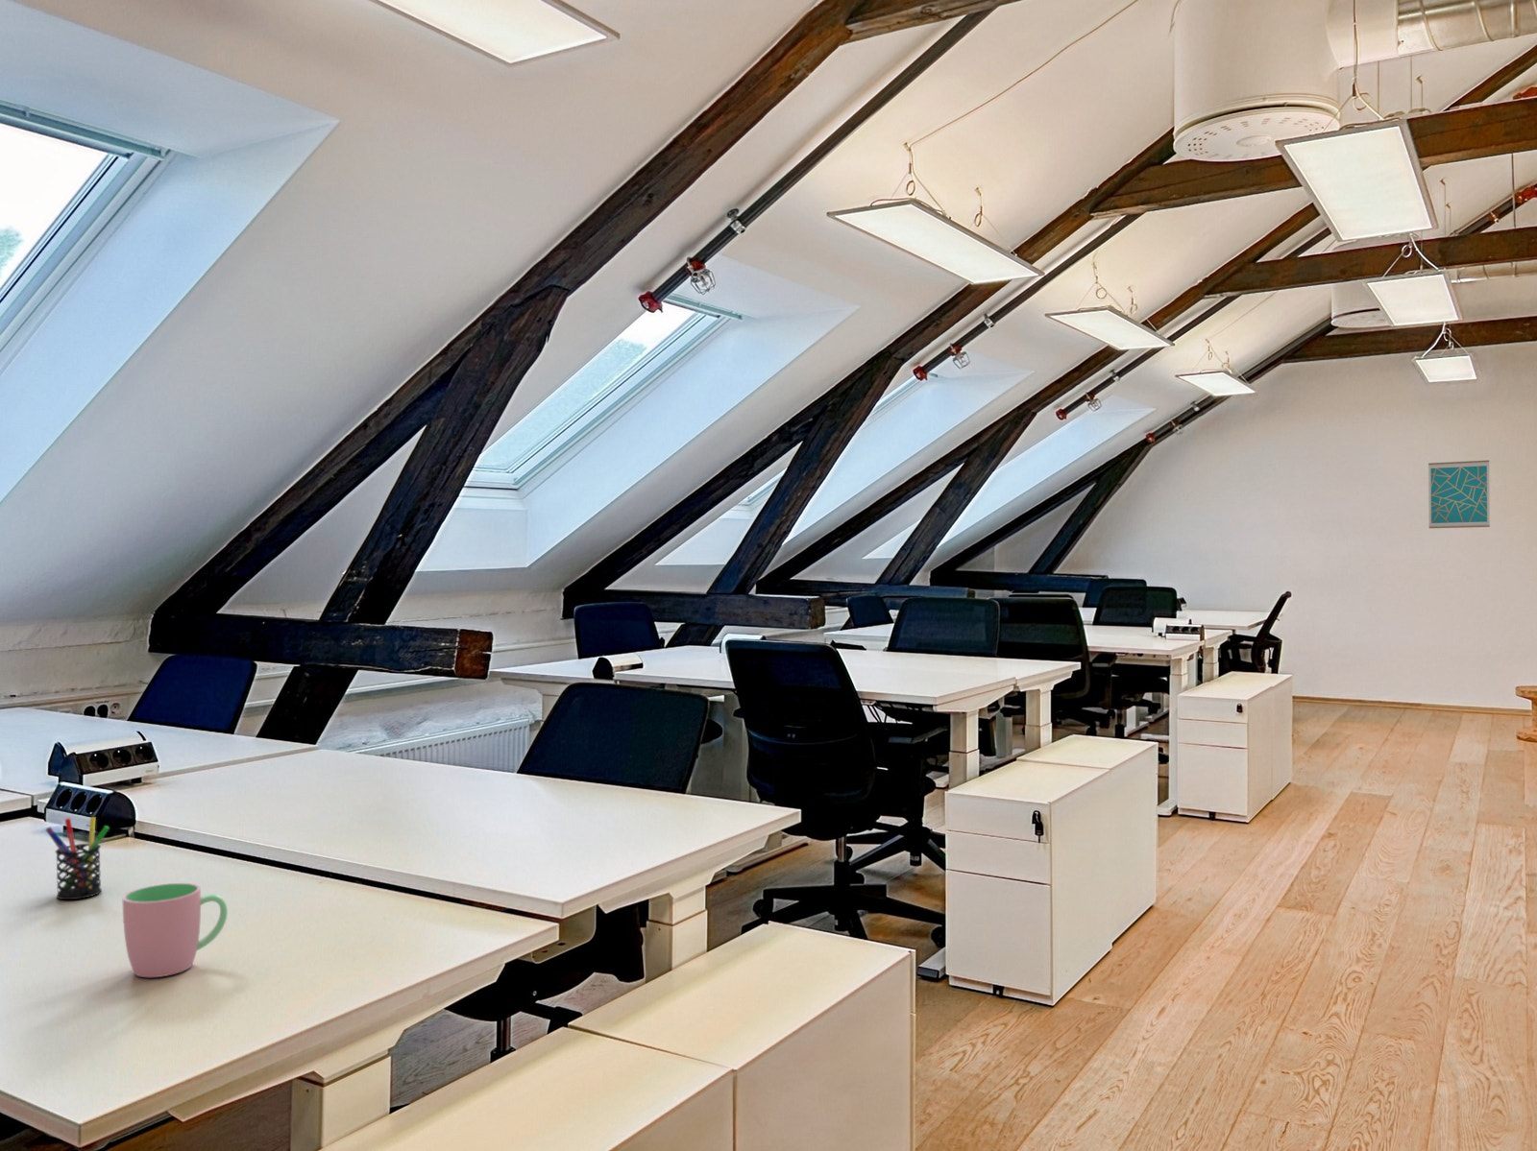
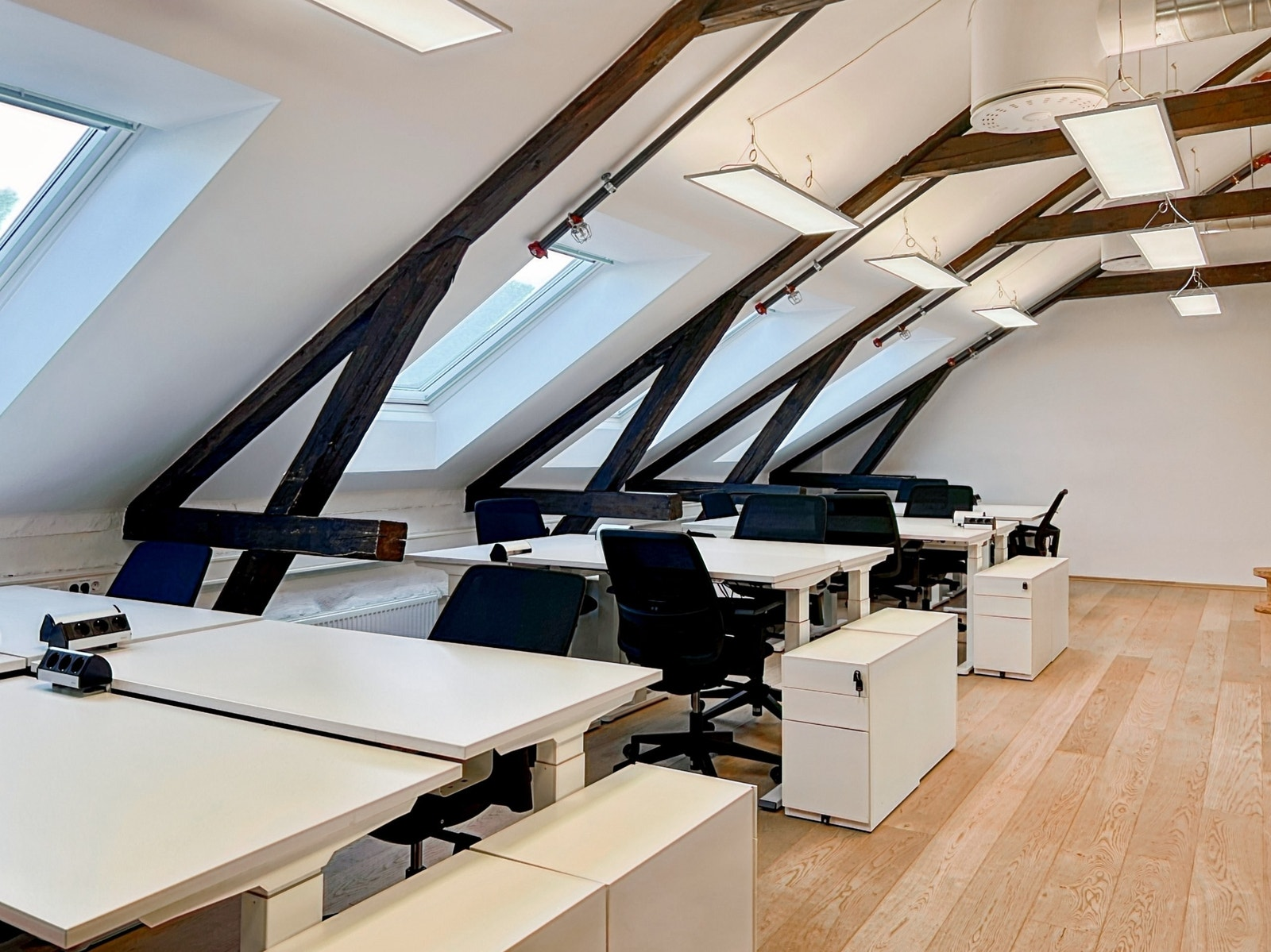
- wall art (1458, 494)
- pen holder (82, 855)
- cup (175, 929)
